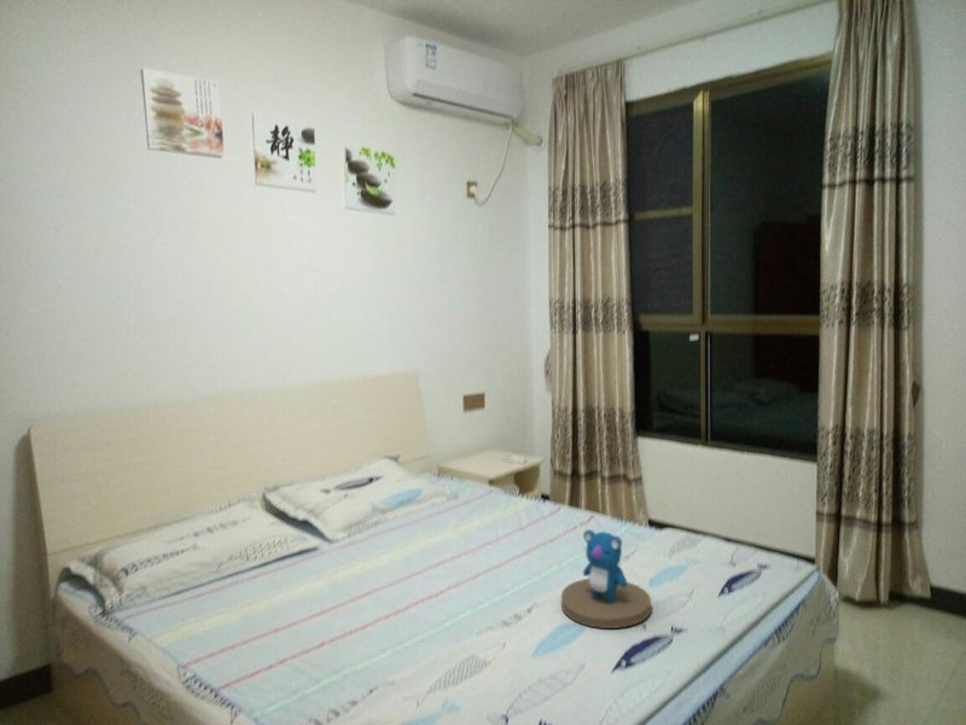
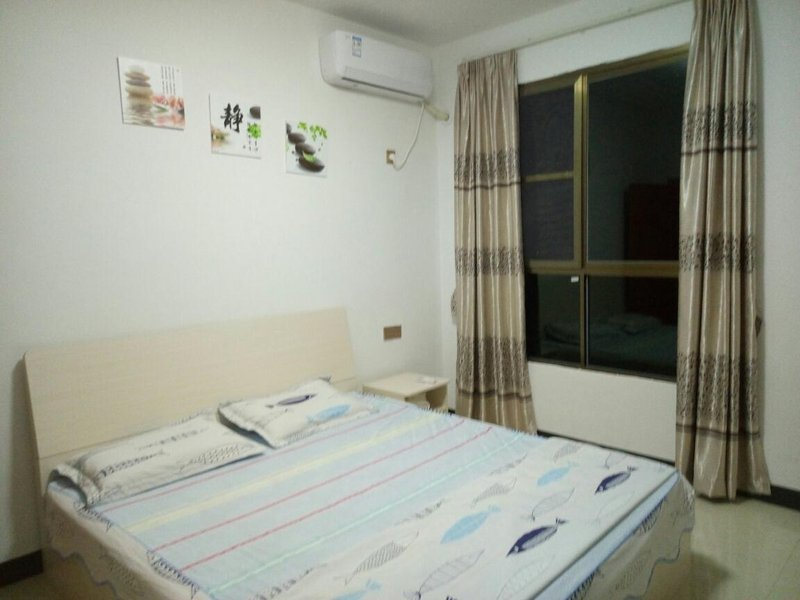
- teddy bear (604, 569)
